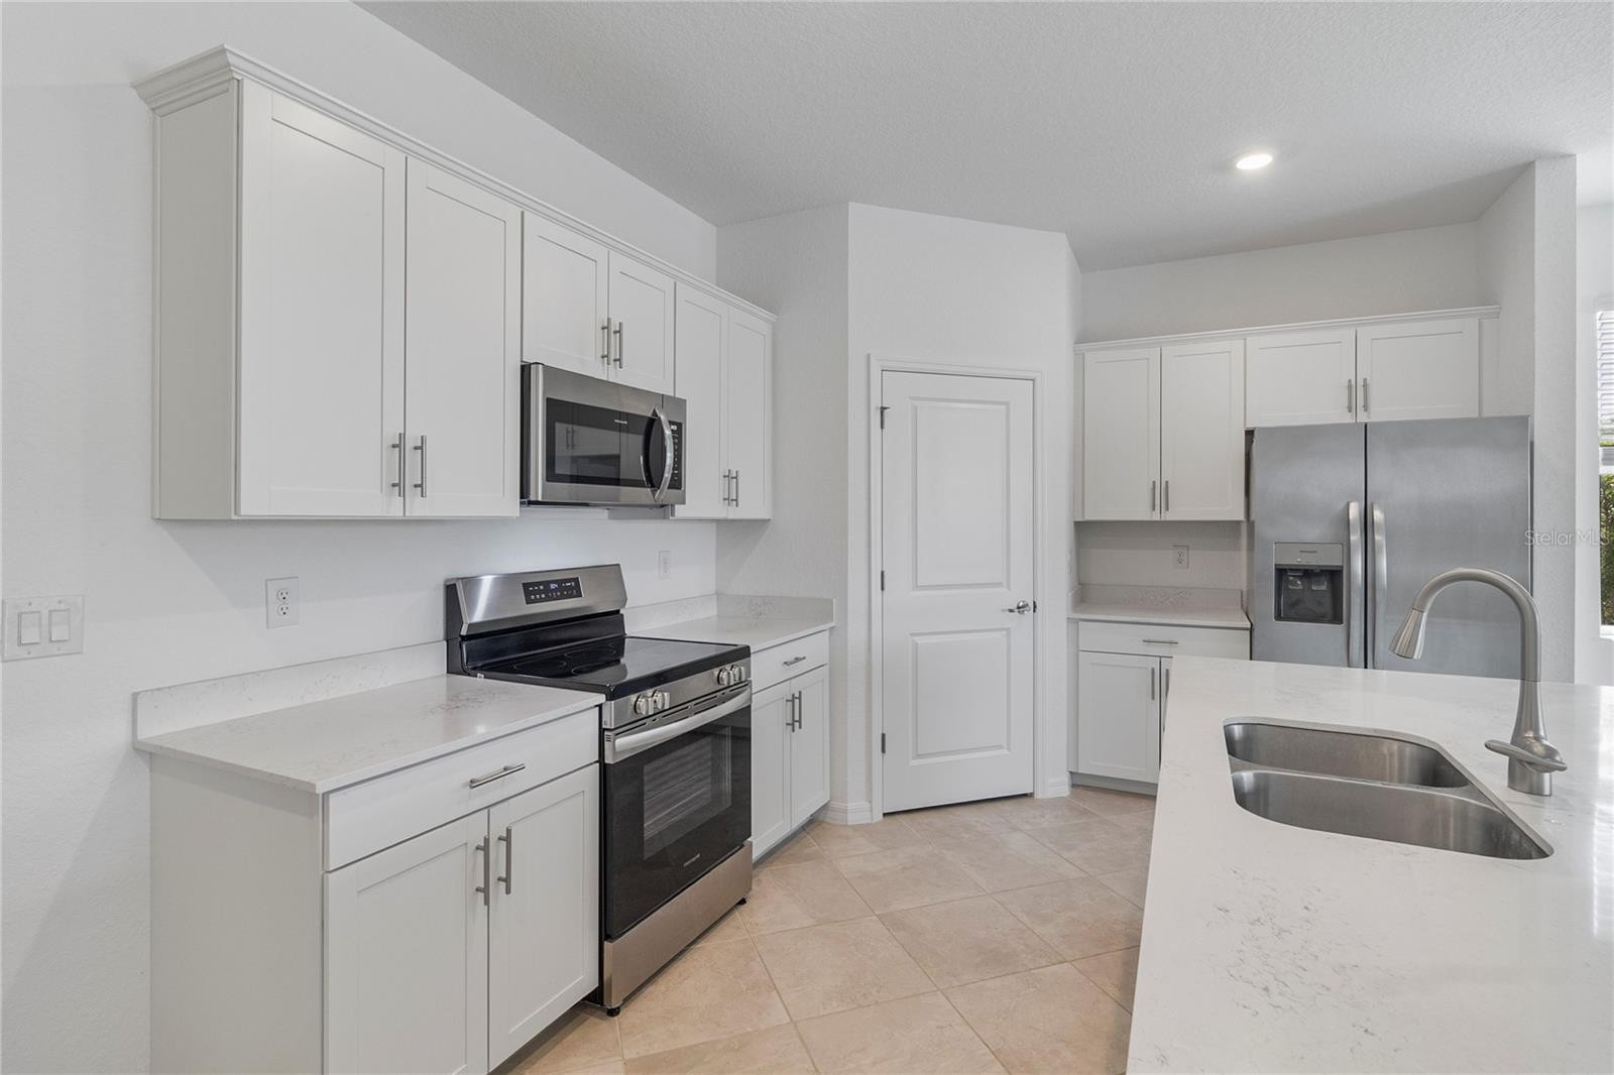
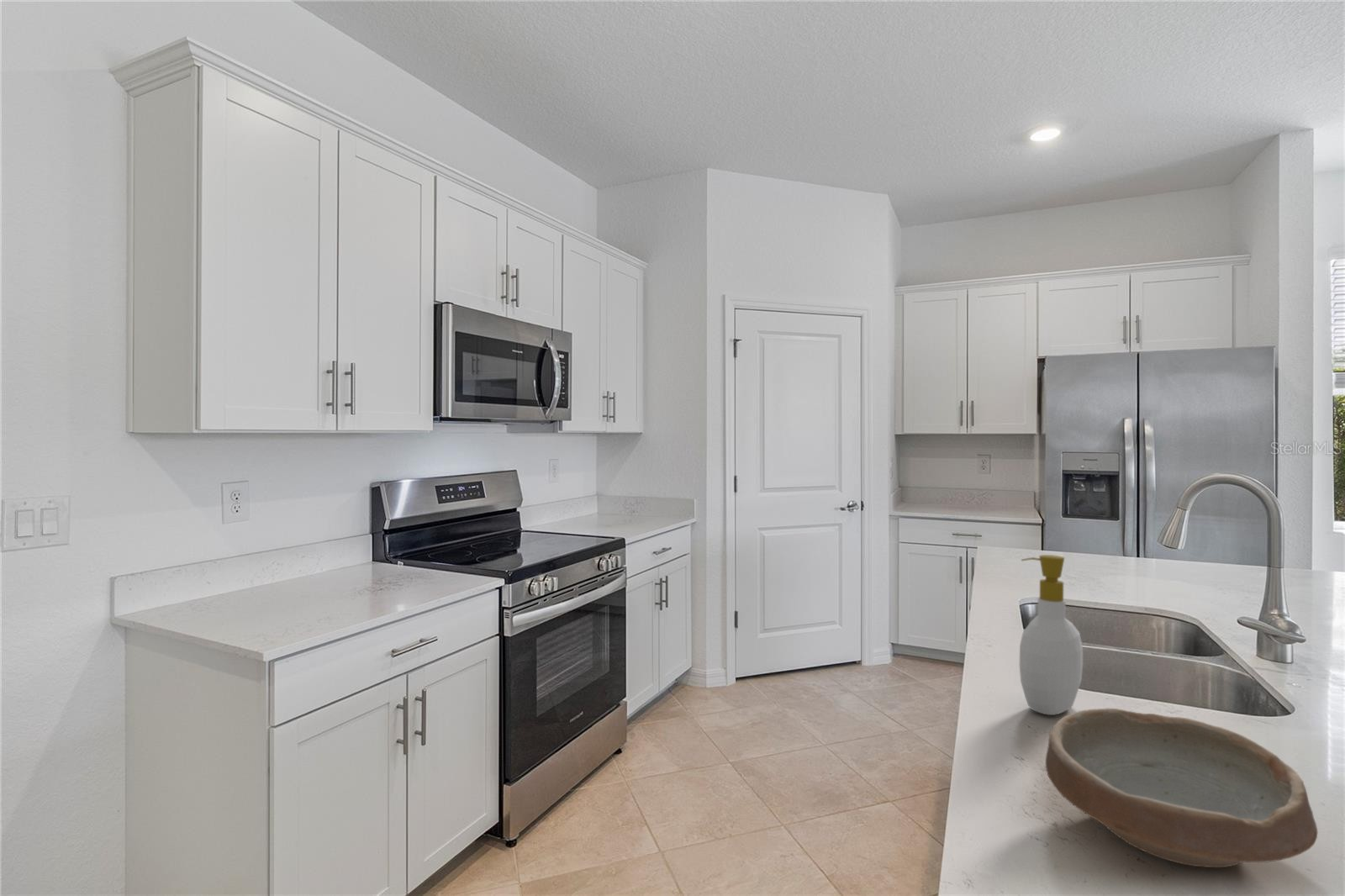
+ soap bottle (1048, 631)
+ bowl (1168, 788)
